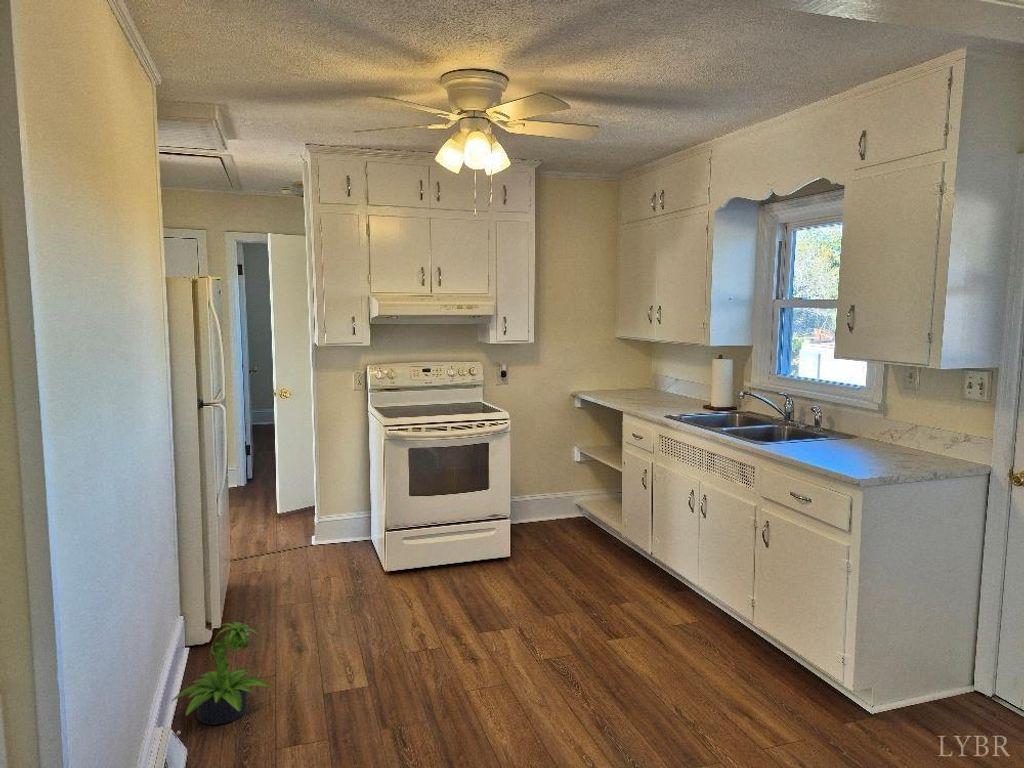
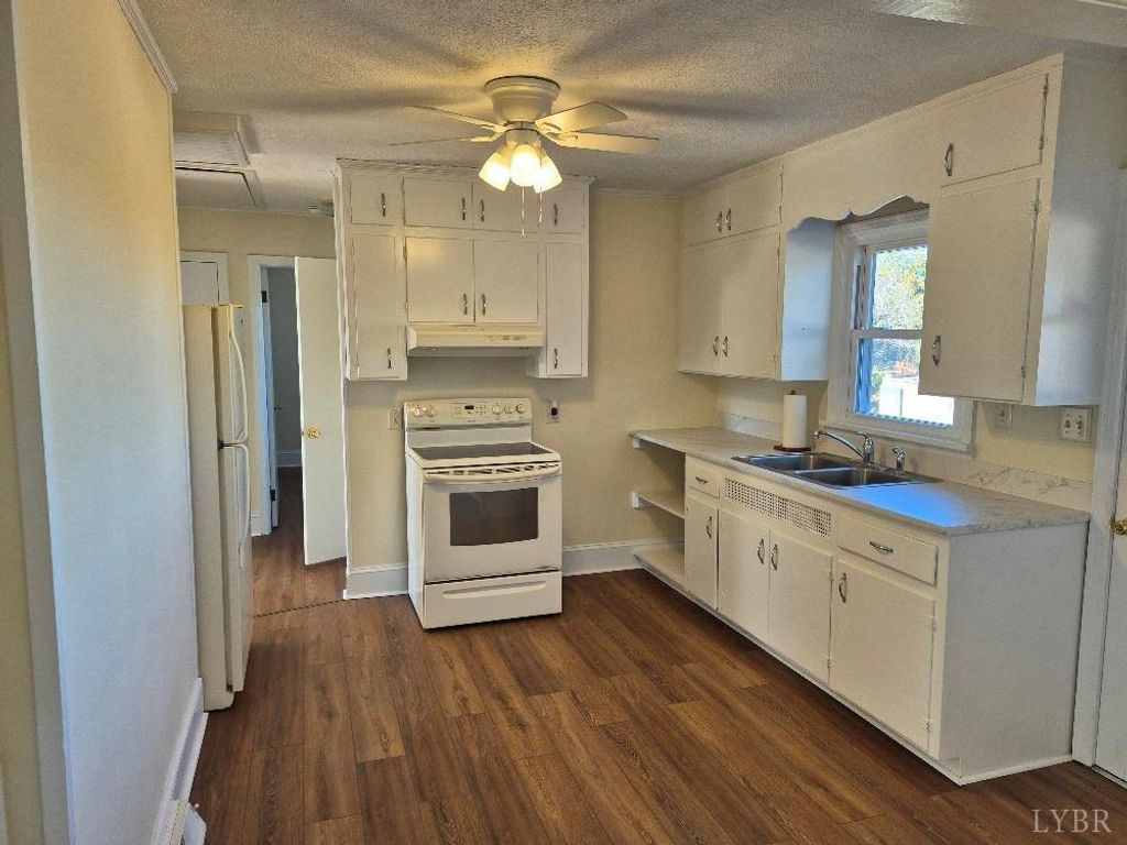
- potted plant (221, 670)
